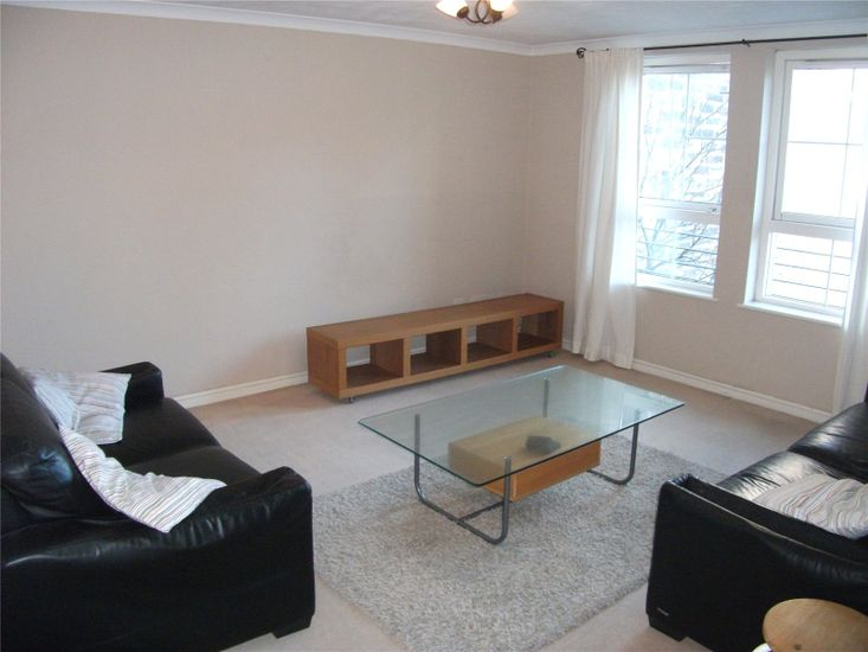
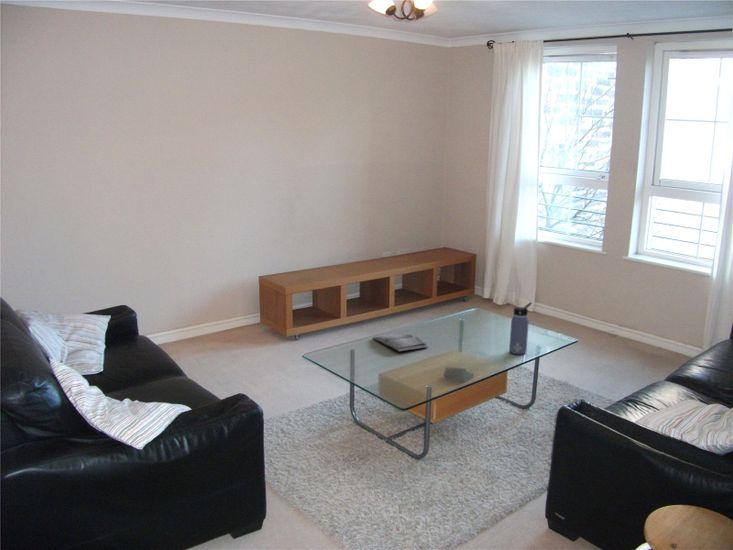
+ hardback book (399, 340)
+ water bottle (520, 327)
